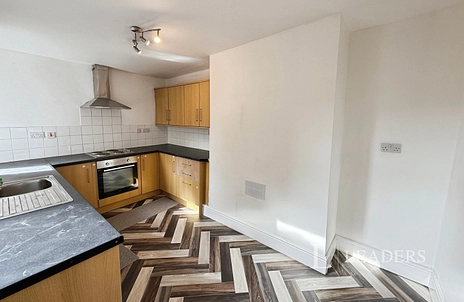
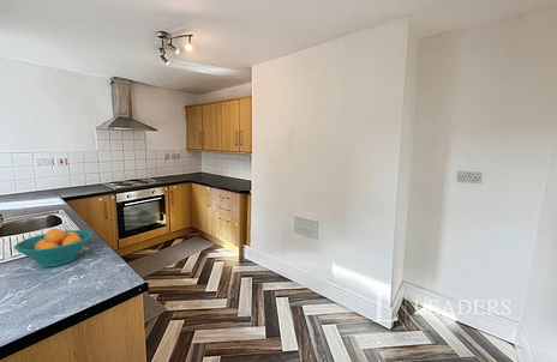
+ fruit bowl (56, 245)
